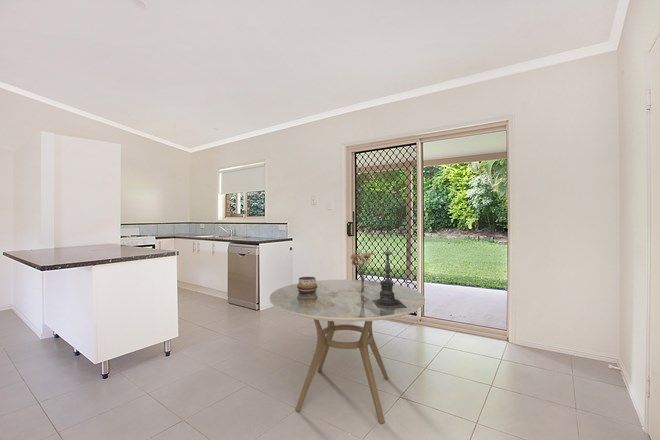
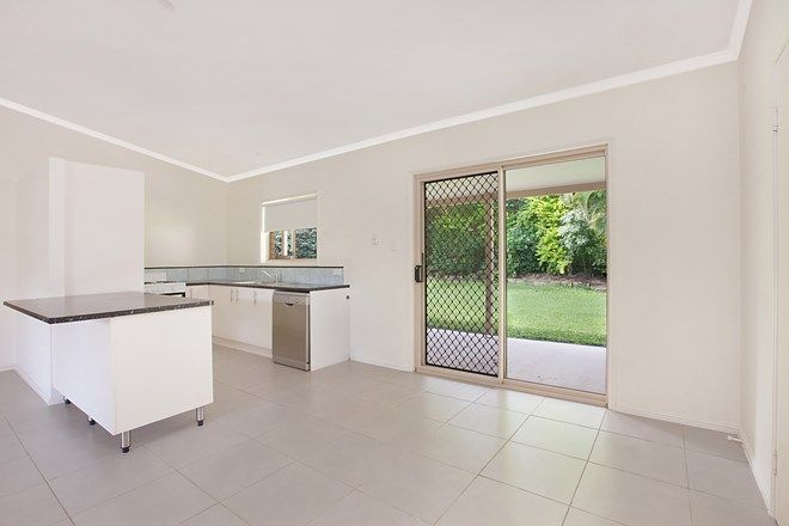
- dining table (346, 343)
- bouquet (361, 271)
- candle holder (388, 273)
- decorative bowl (307, 284)
